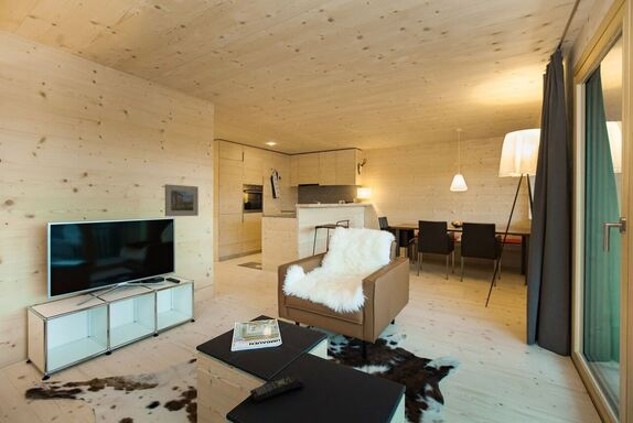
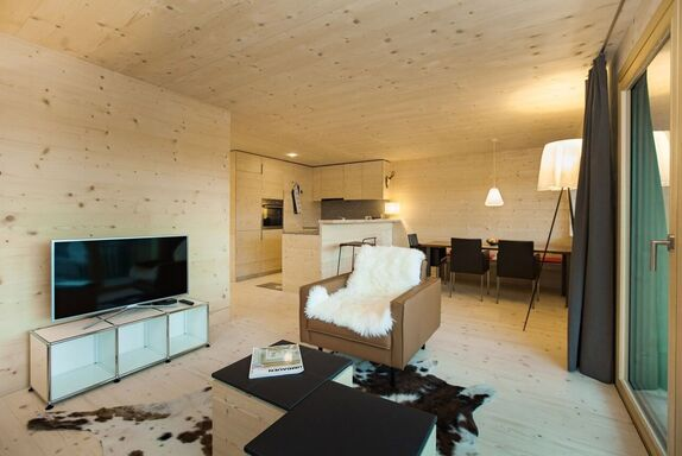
- remote control (278, 387)
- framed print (182, 200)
